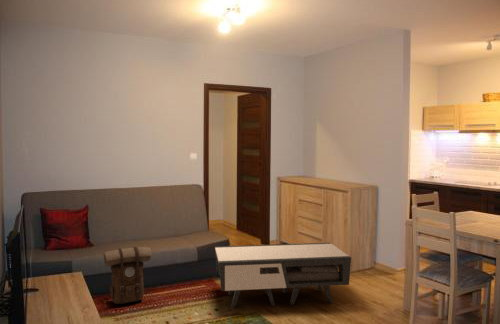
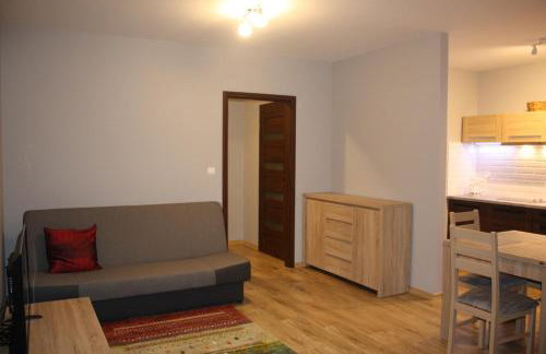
- backpack (126, 273)
- coffee table (279, 274)
